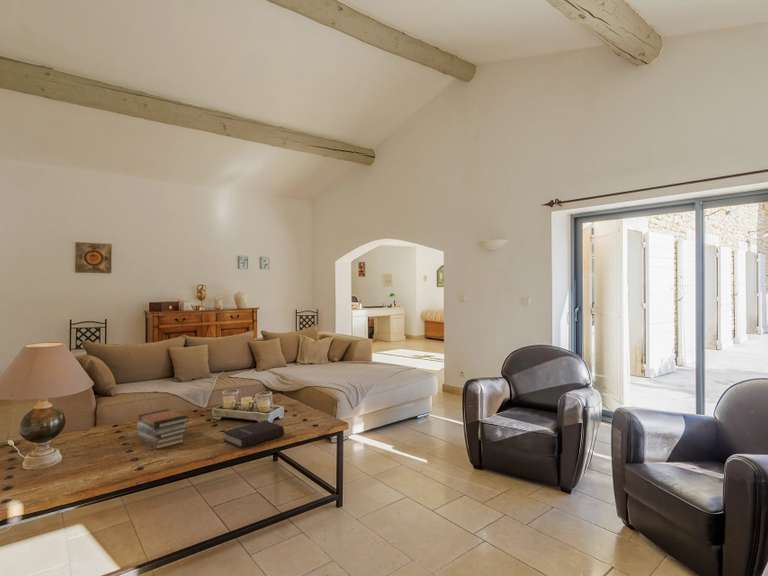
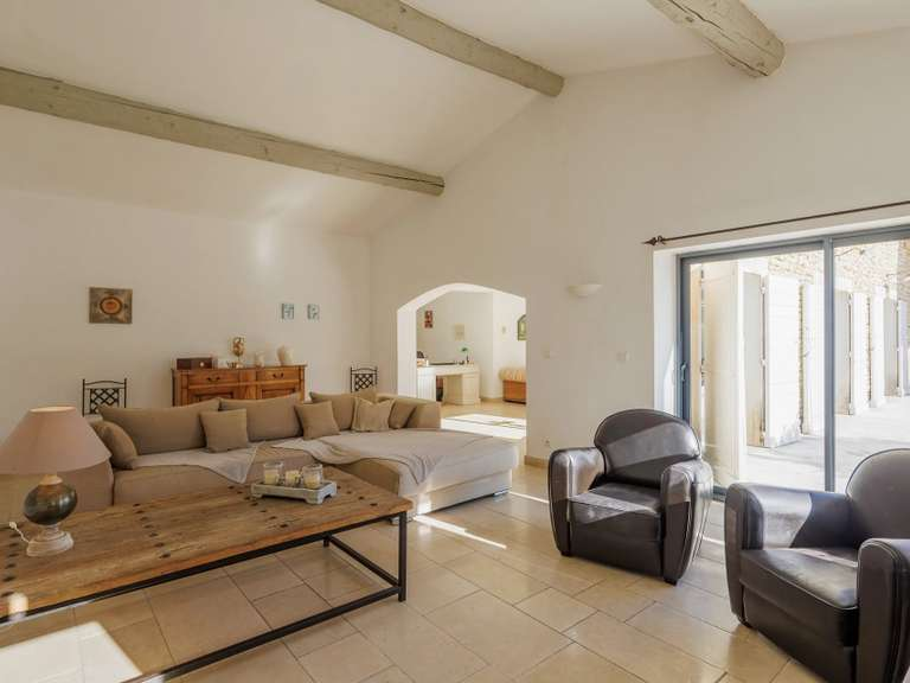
- book stack (162, 428)
- book (254, 434)
